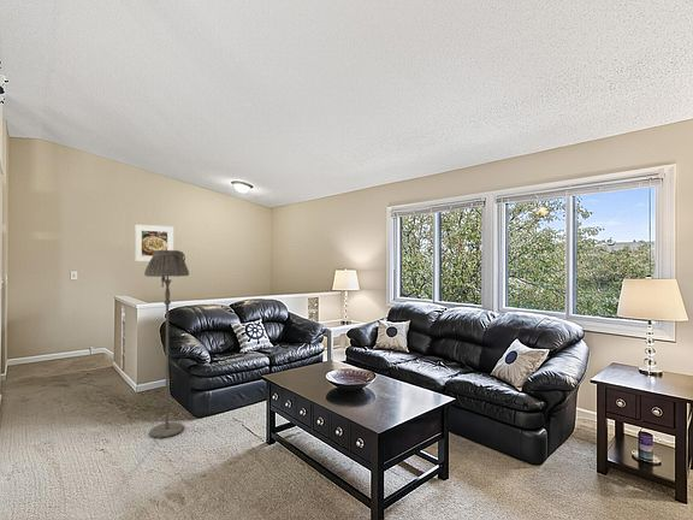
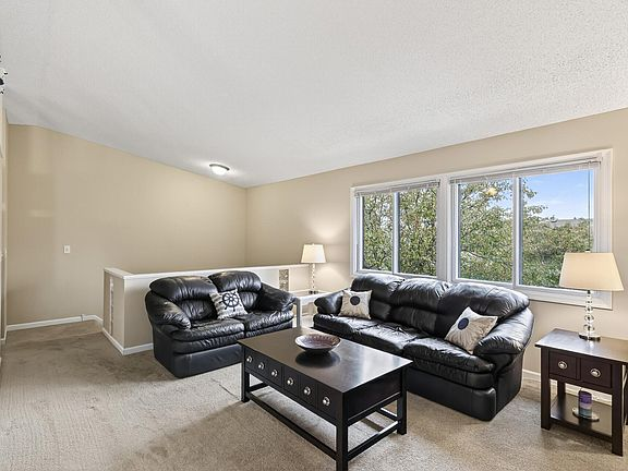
- floor lamp (166, 339)
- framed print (154, 243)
